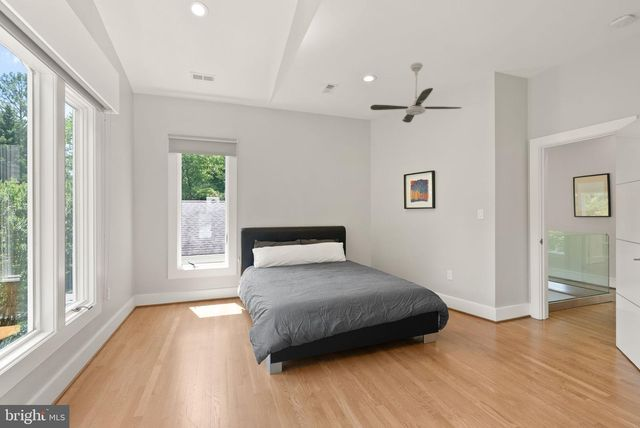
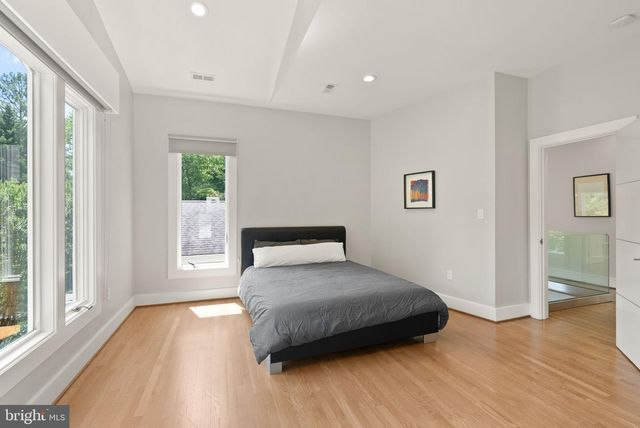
- ceiling fan (415, 88)
